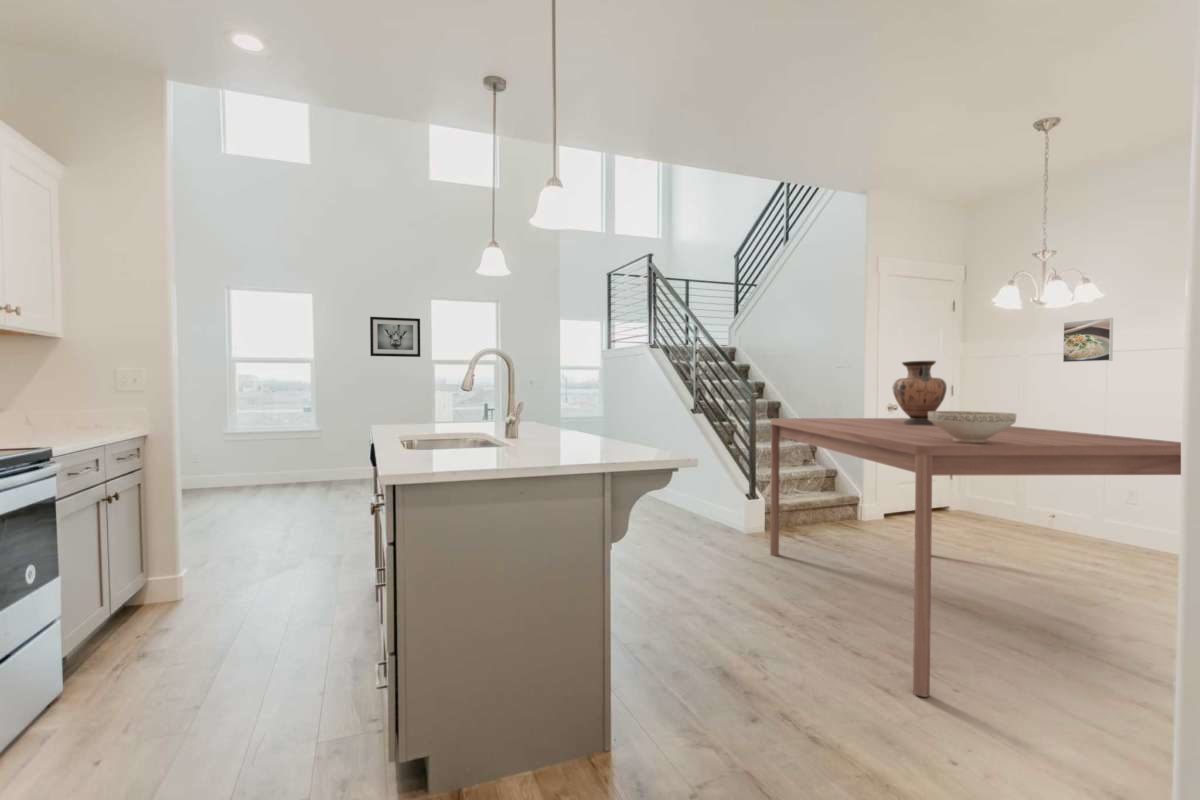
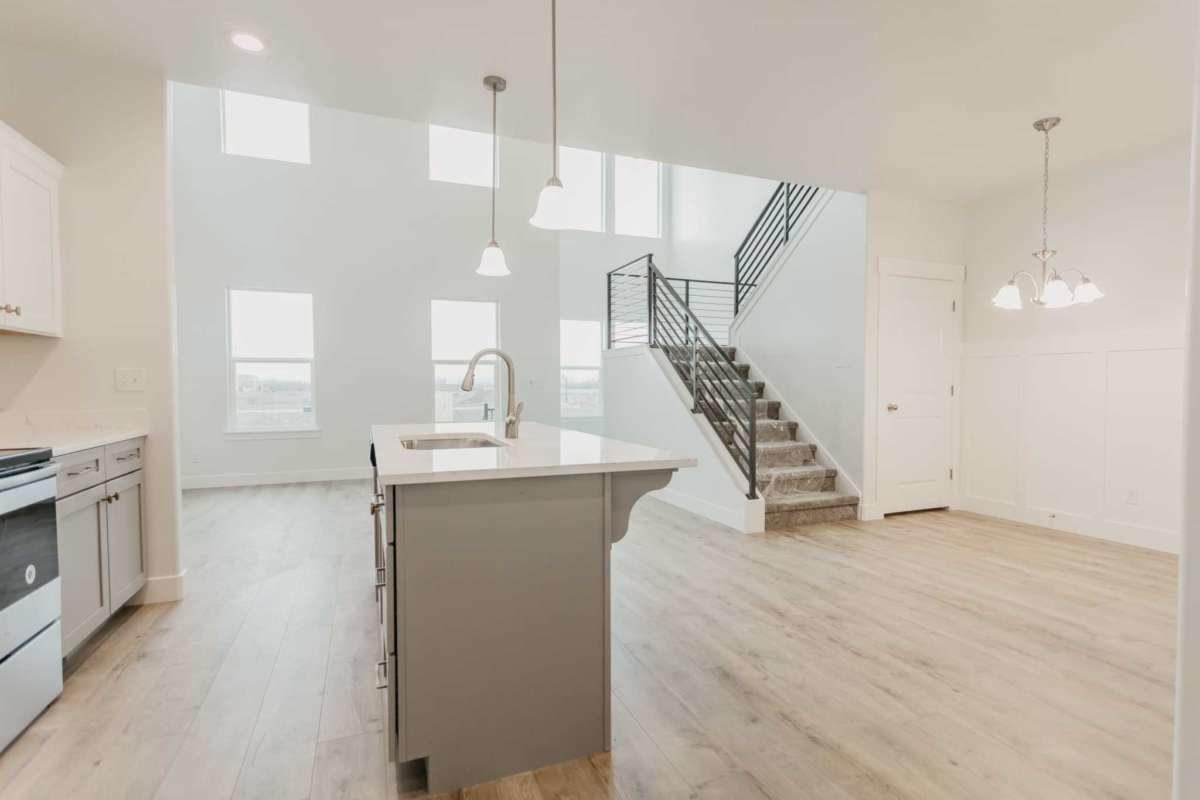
- dining table (923, 516)
- decorative bowl (970, 426)
- vase (919, 392)
- wall art (395, 337)
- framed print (1087, 340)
